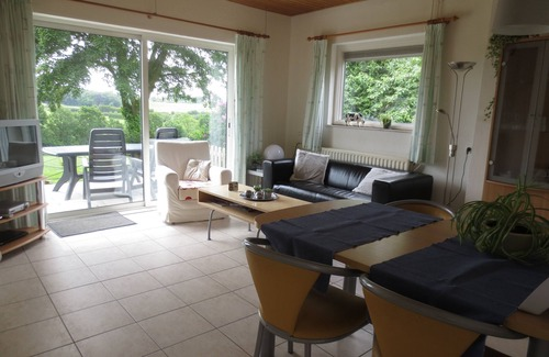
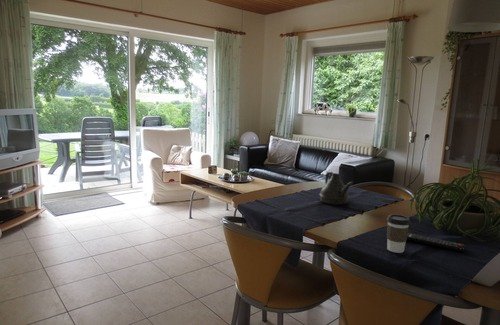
+ remote control (427, 240)
+ coffee cup (397, 233)
+ teapot (337, 189)
